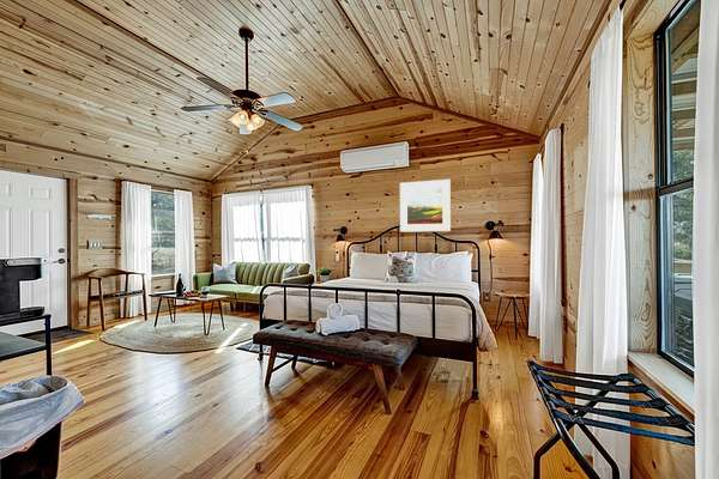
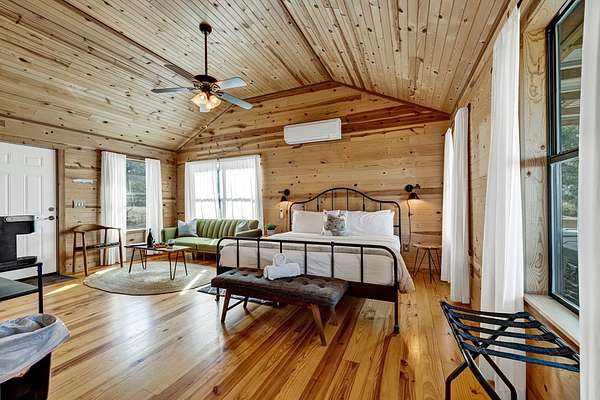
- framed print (424, 206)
